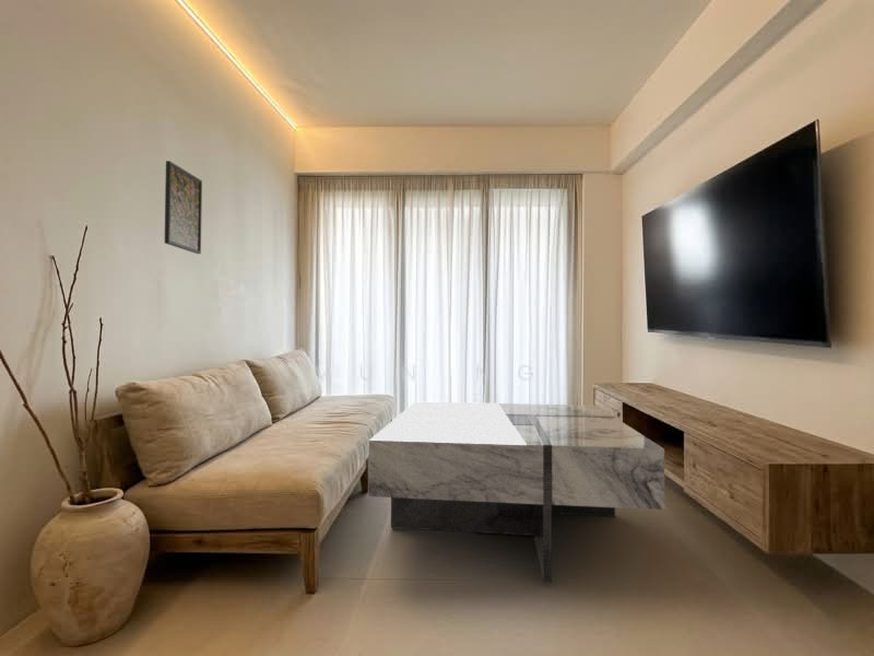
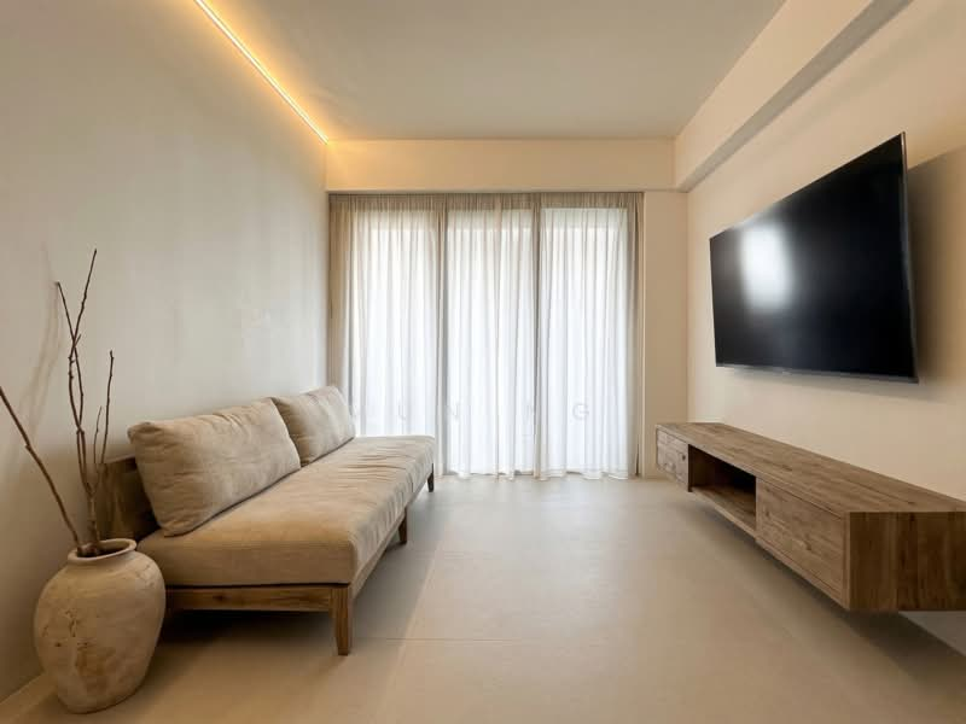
- coffee table (506, 469)
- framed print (184, 210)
